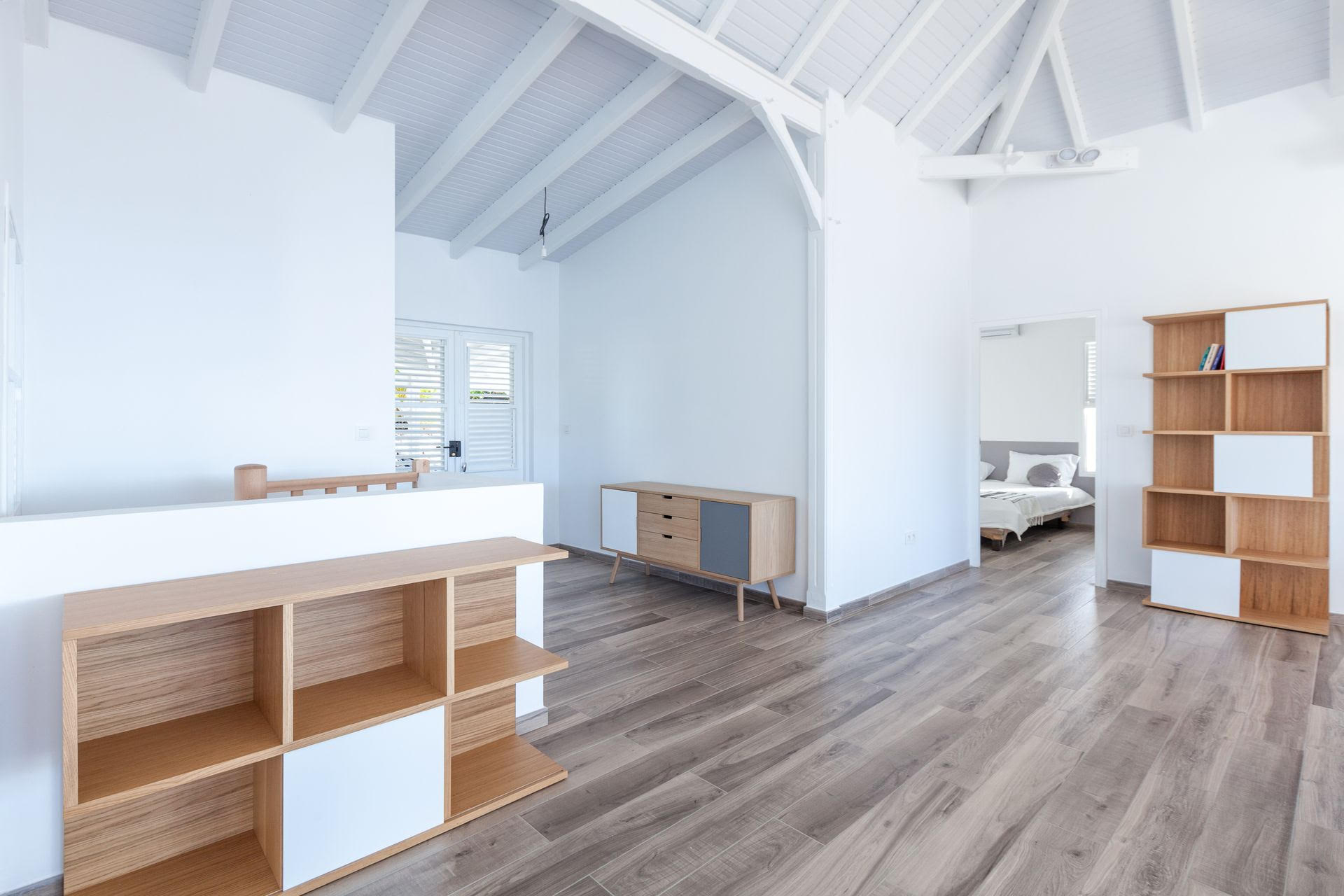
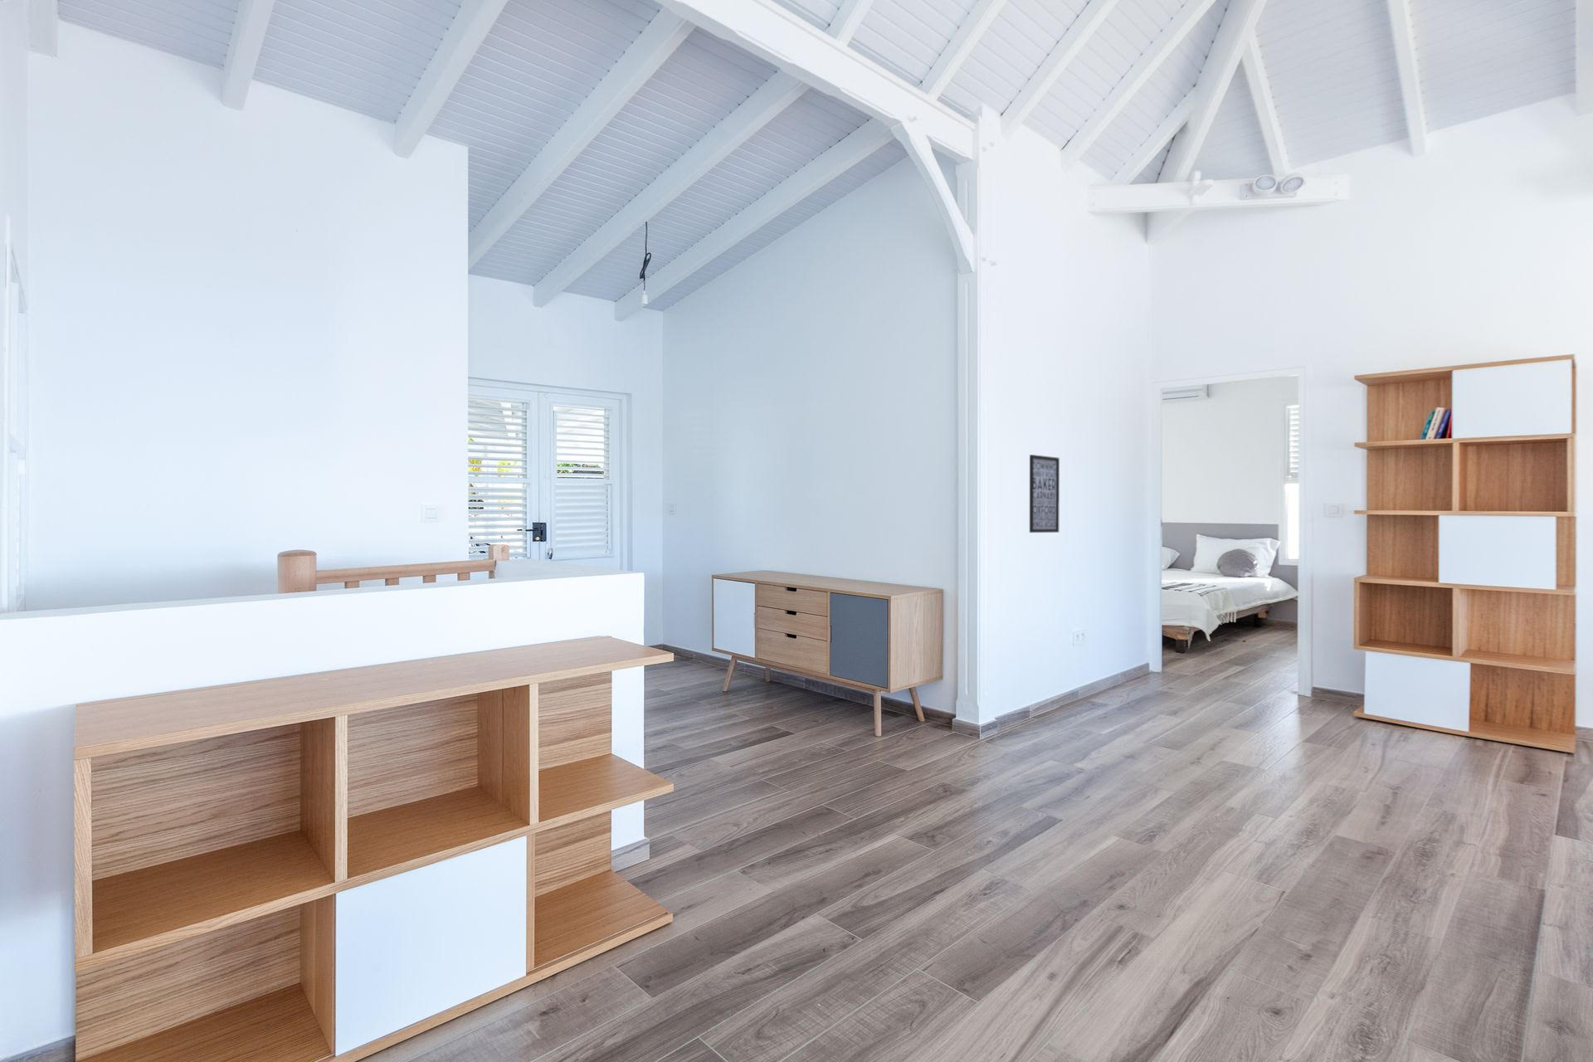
+ wall art (1044, 493)
